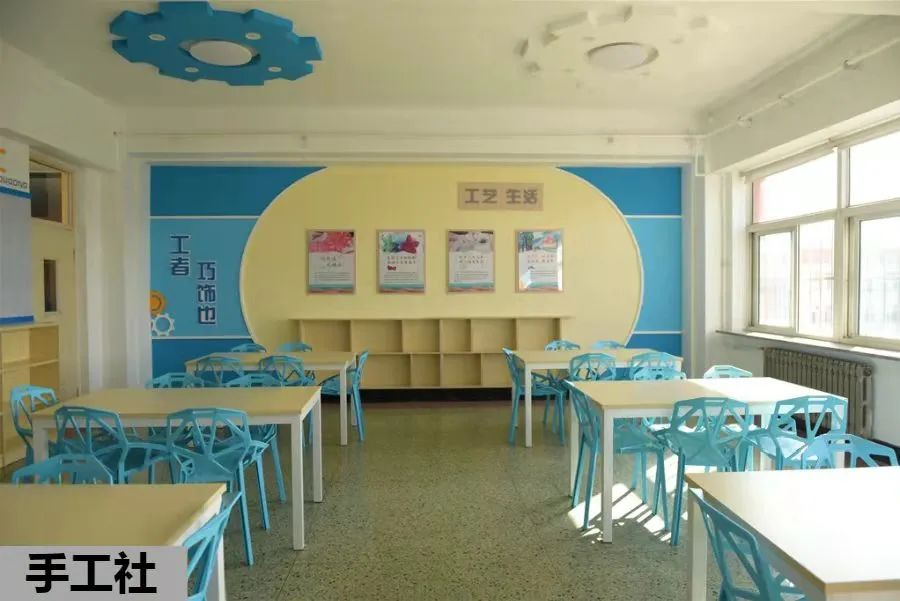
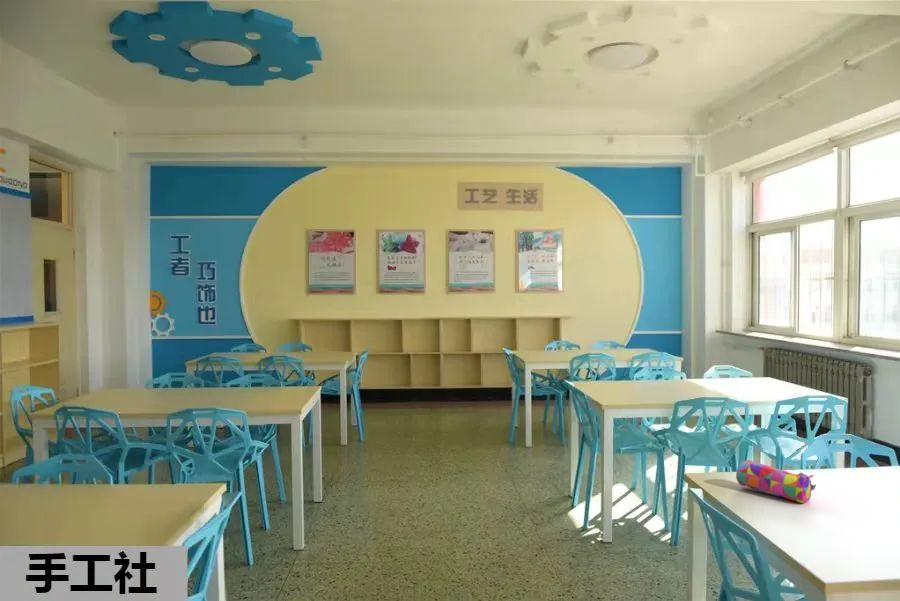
+ pencil case (774, 480)
